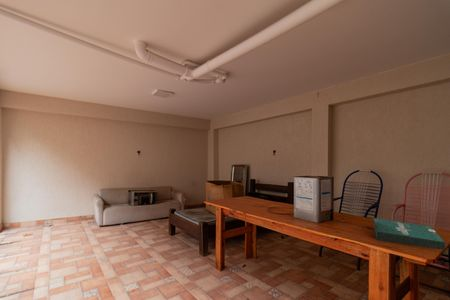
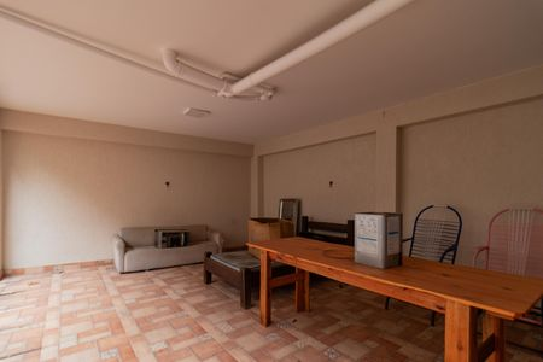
- pizza box (404, 232)
